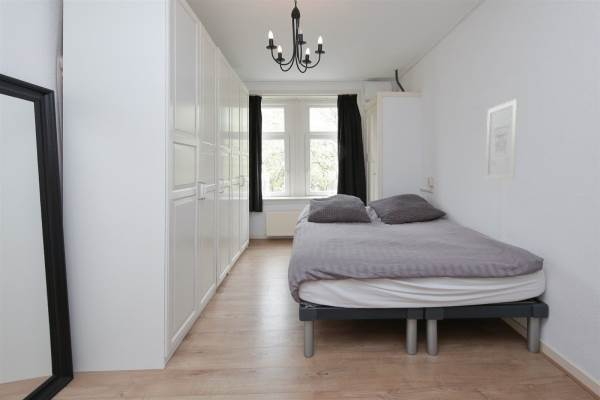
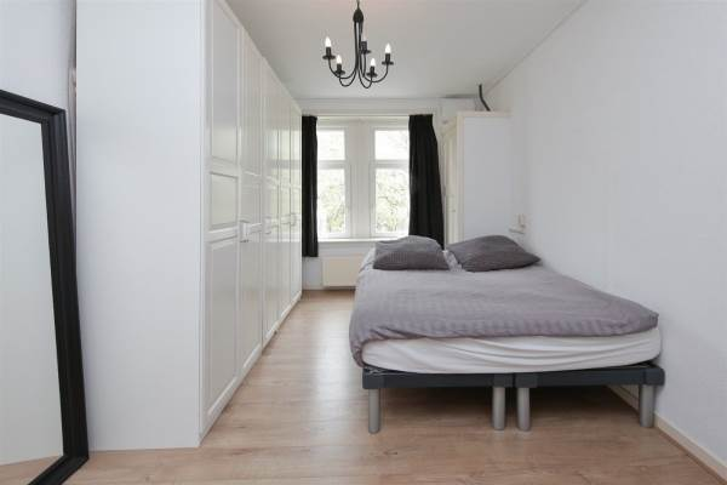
- wall art (500, 142)
